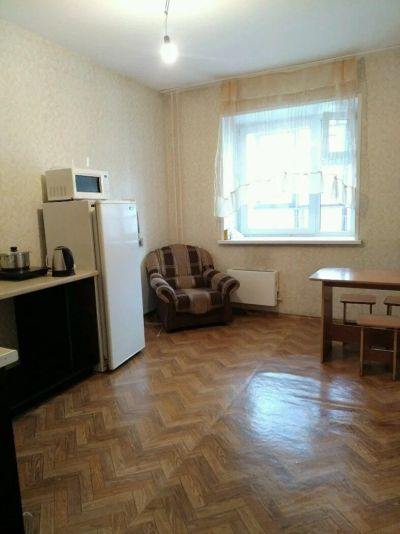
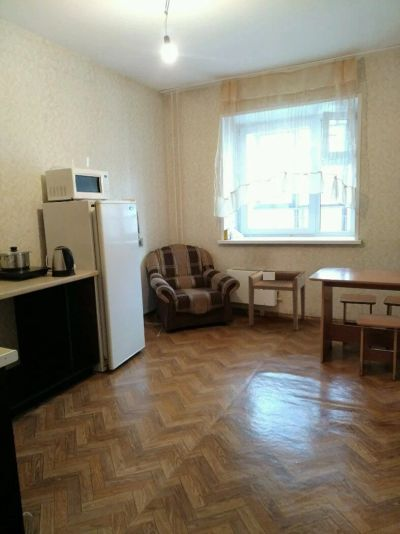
+ side table (281, 290)
